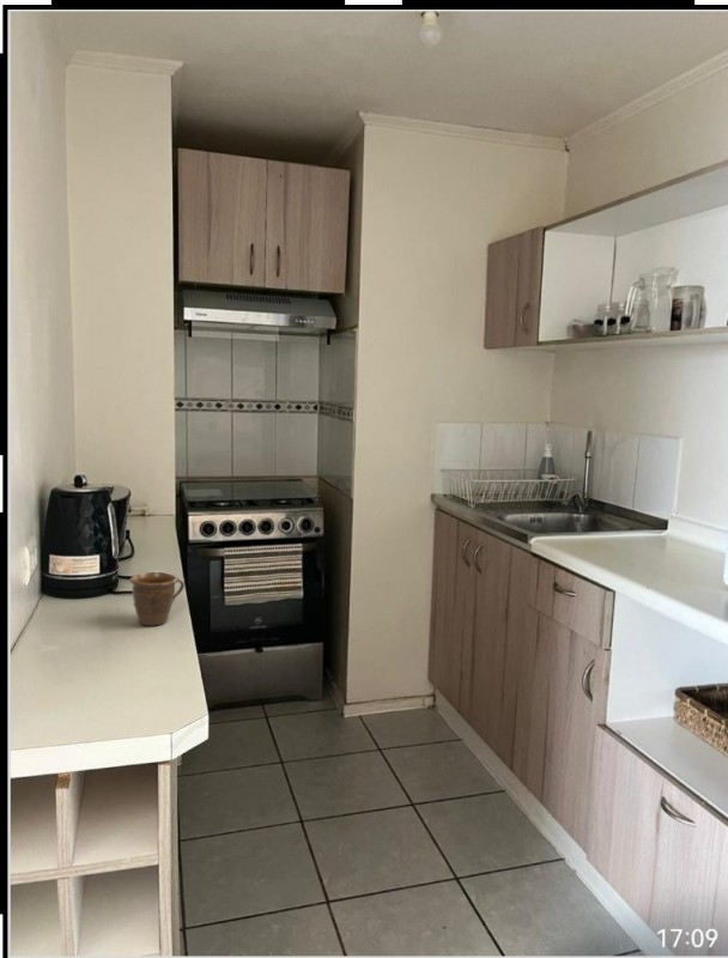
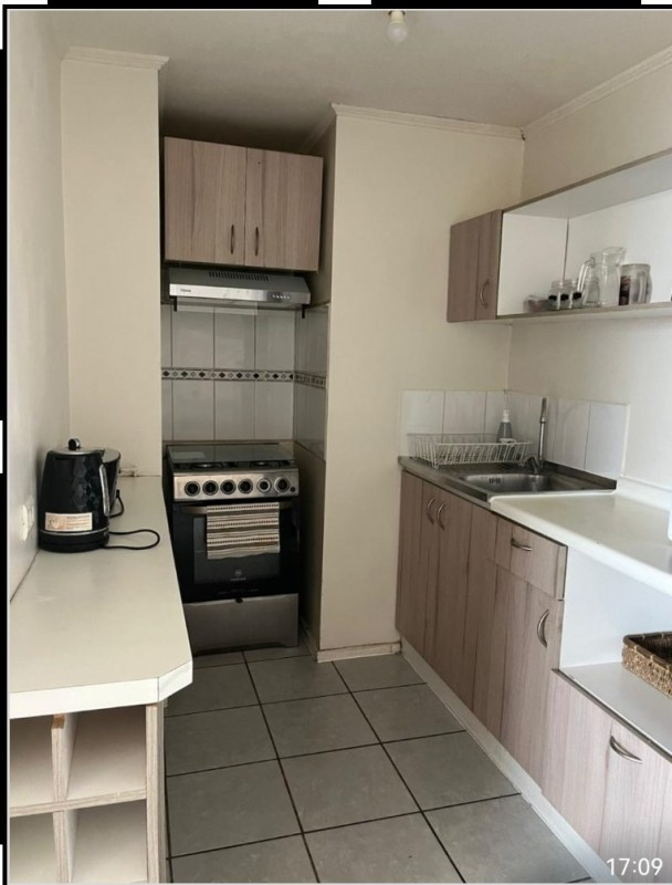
- mug (157, 599)
